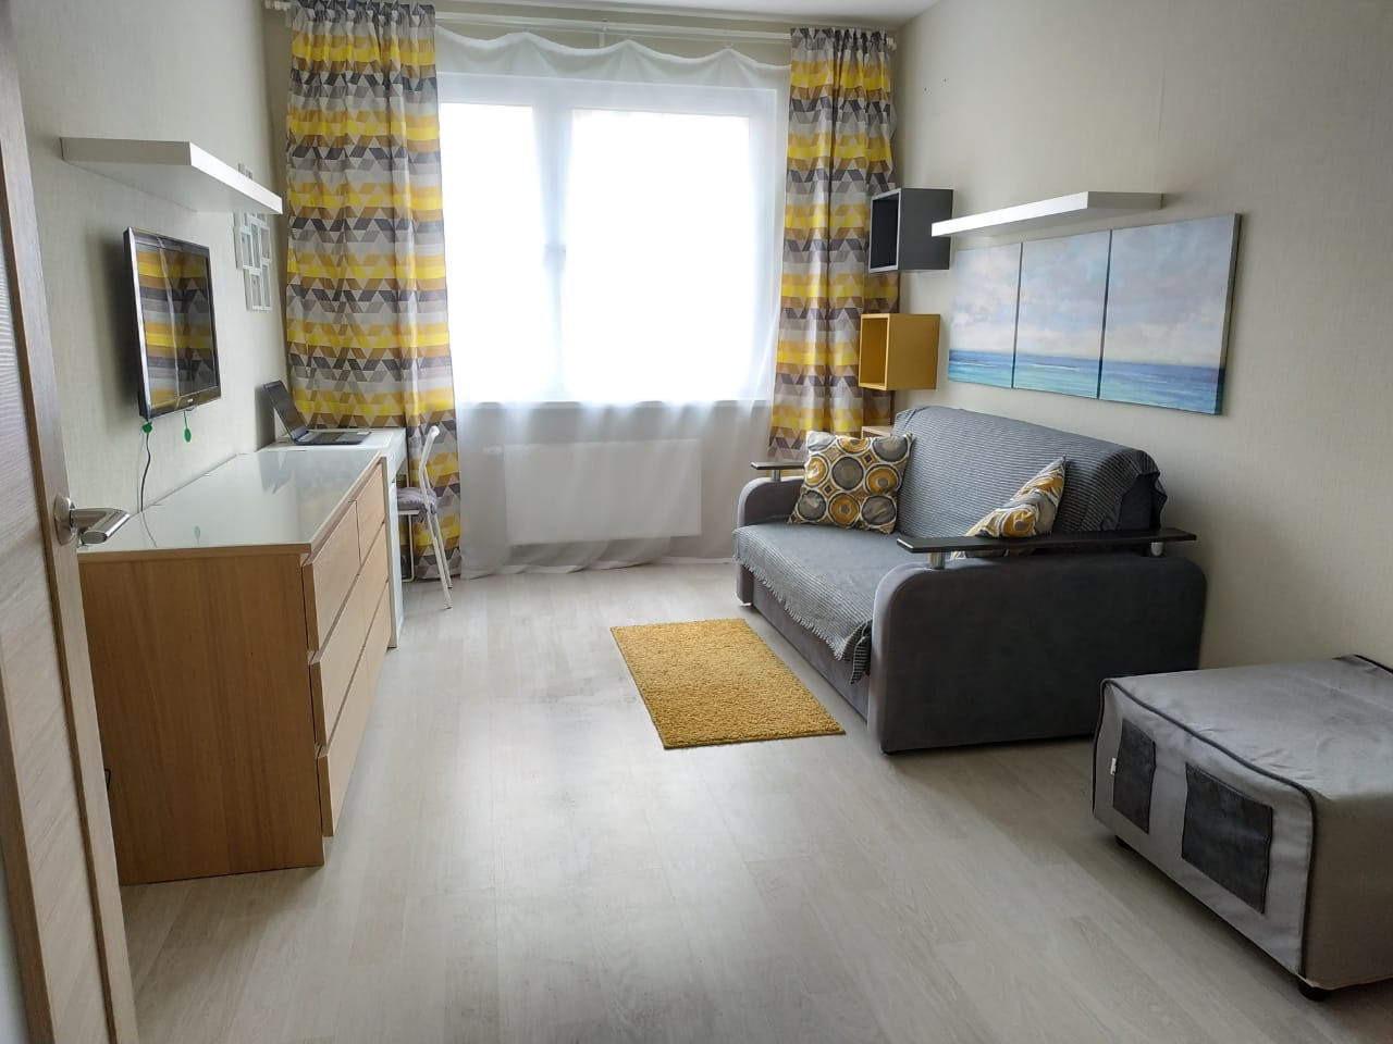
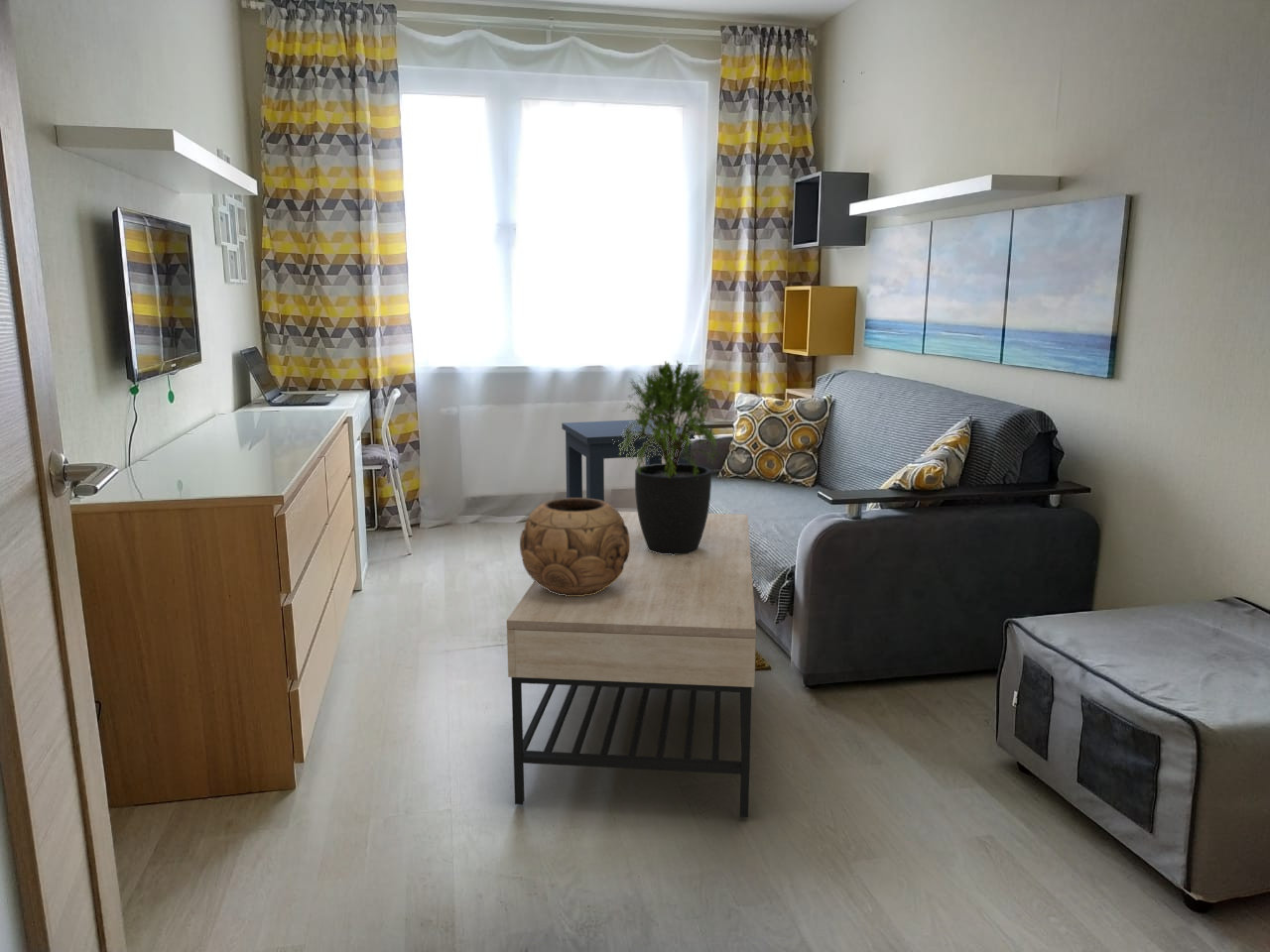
+ decorative bowl (574, 545)
+ coffee table (650, 634)
+ potted plant (666, 453)
+ side table (603, 494)
